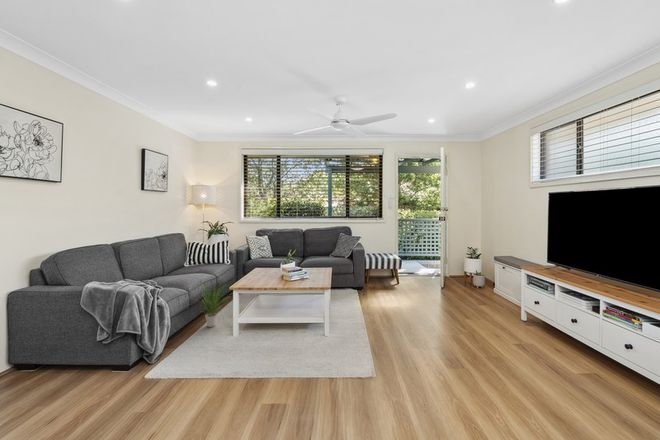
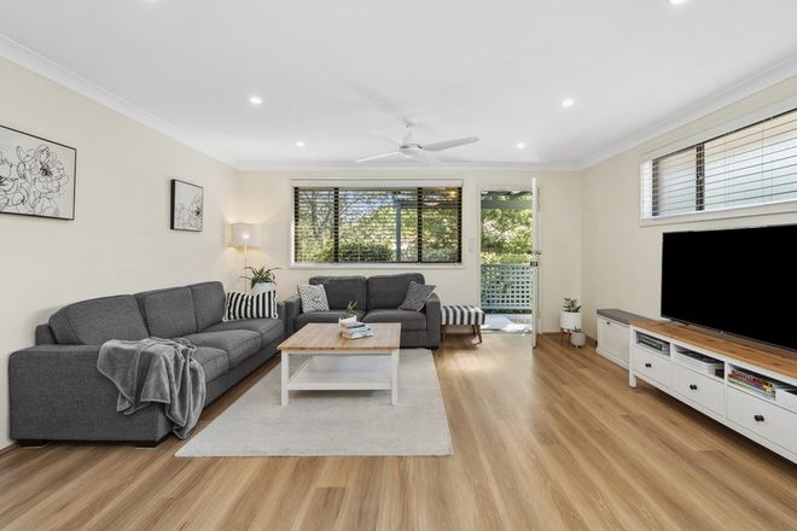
- potted plant (212, 304)
